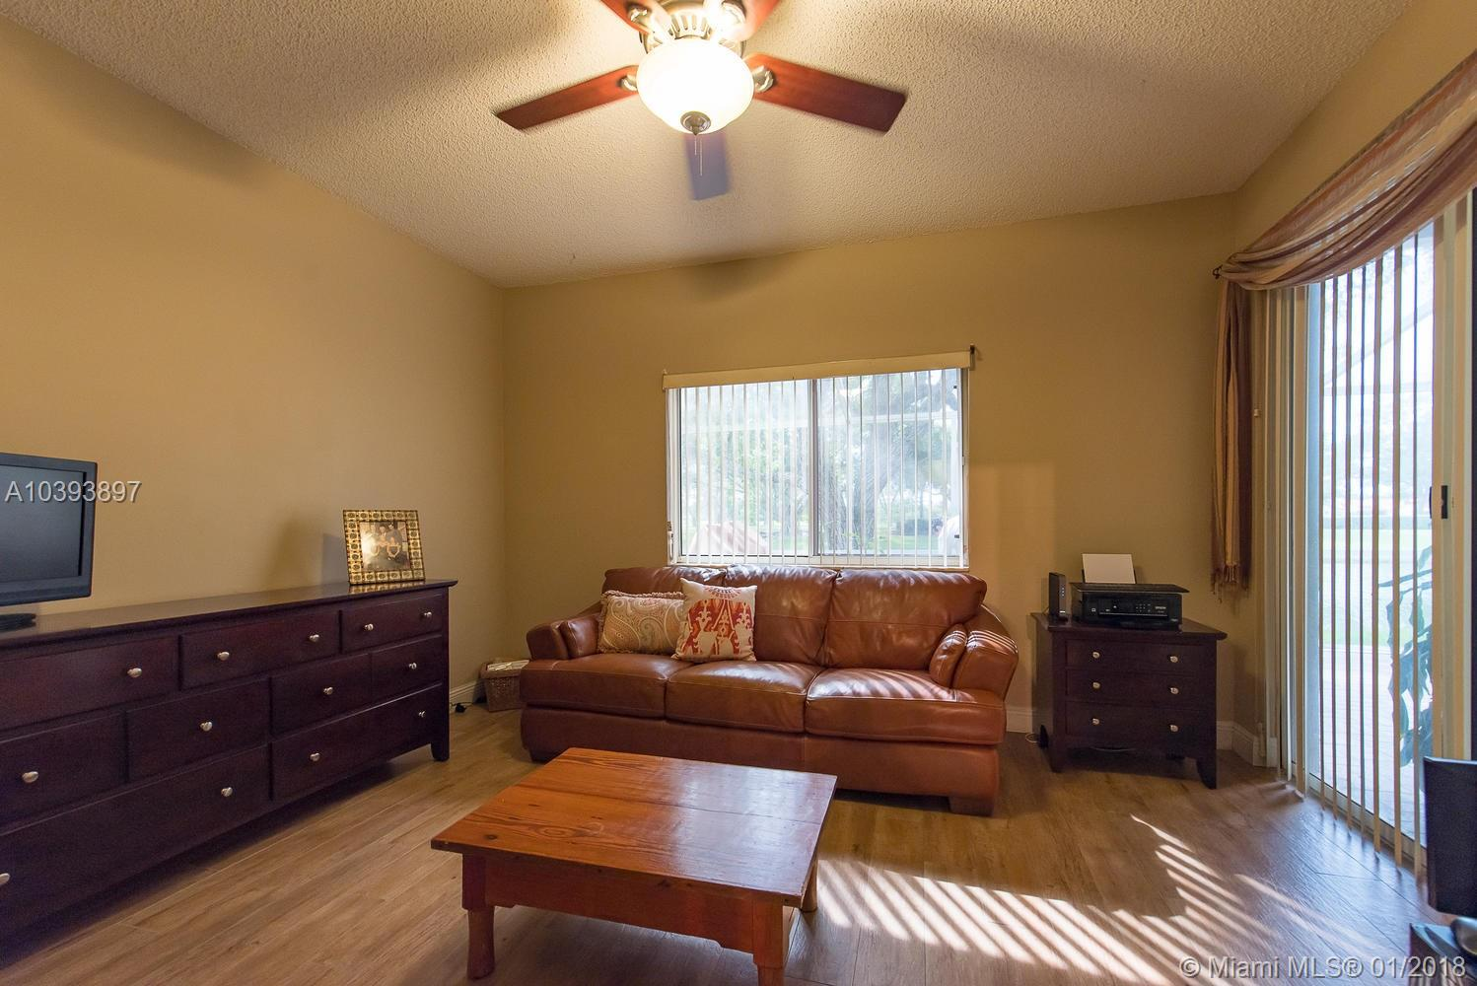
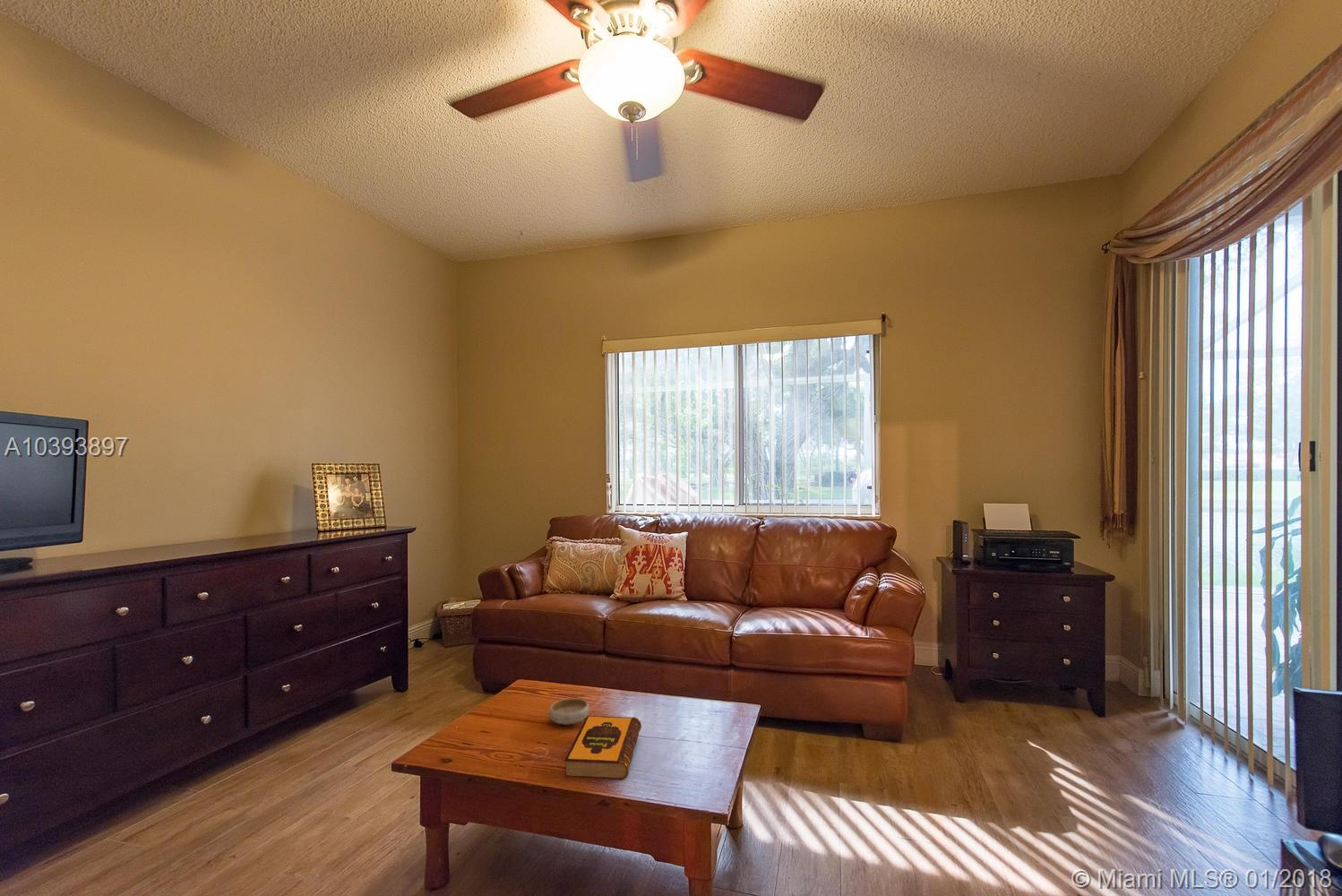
+ bowl (569, 712)
+ hardback book (606, 745)
